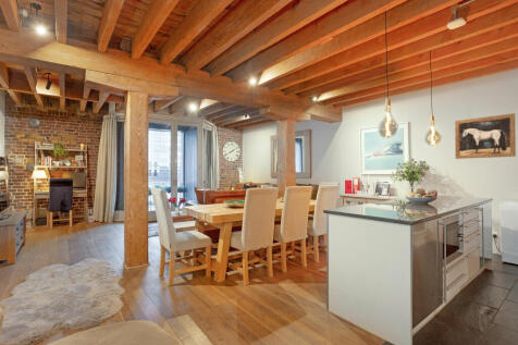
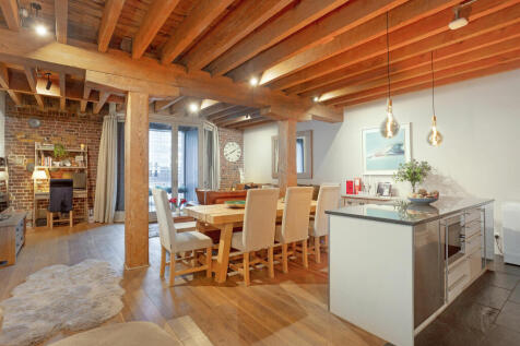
- wall art (483, 137)
